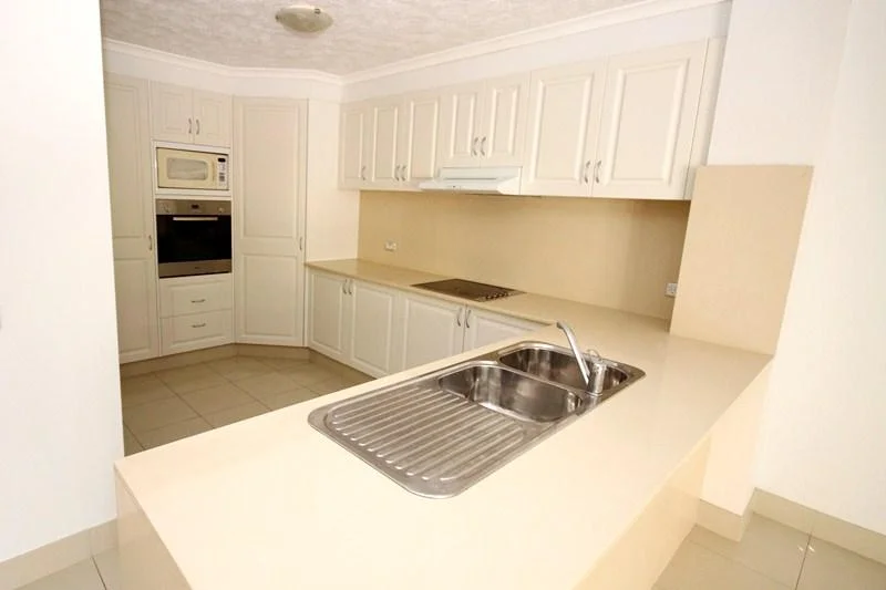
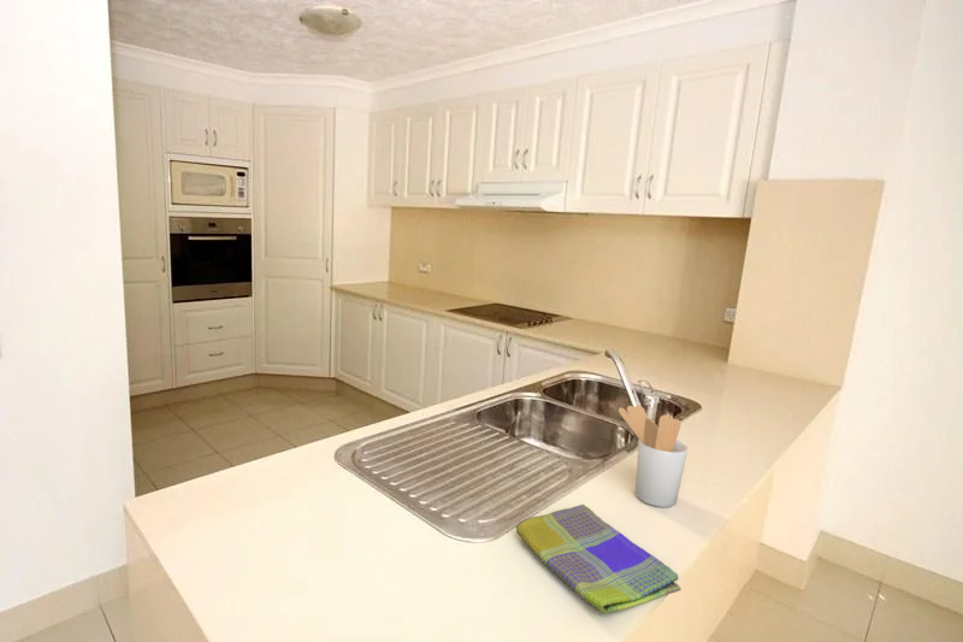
+ utensil holder (650, 452)
+ dish towel (591, 550)
